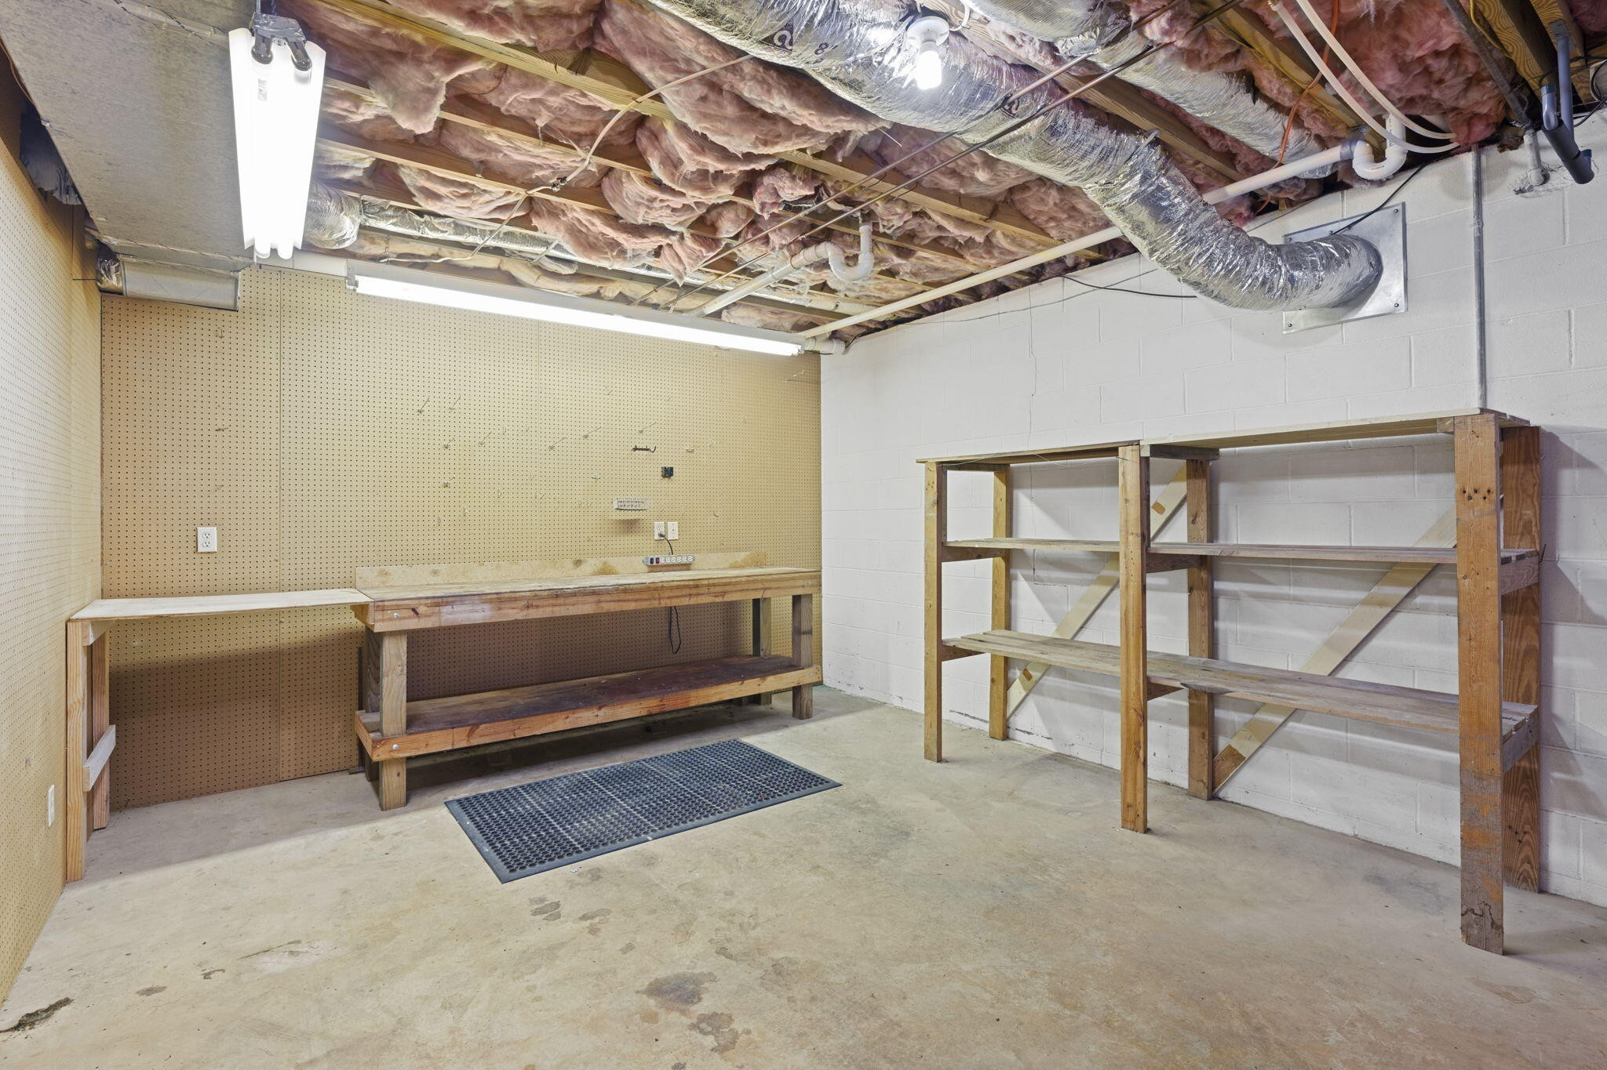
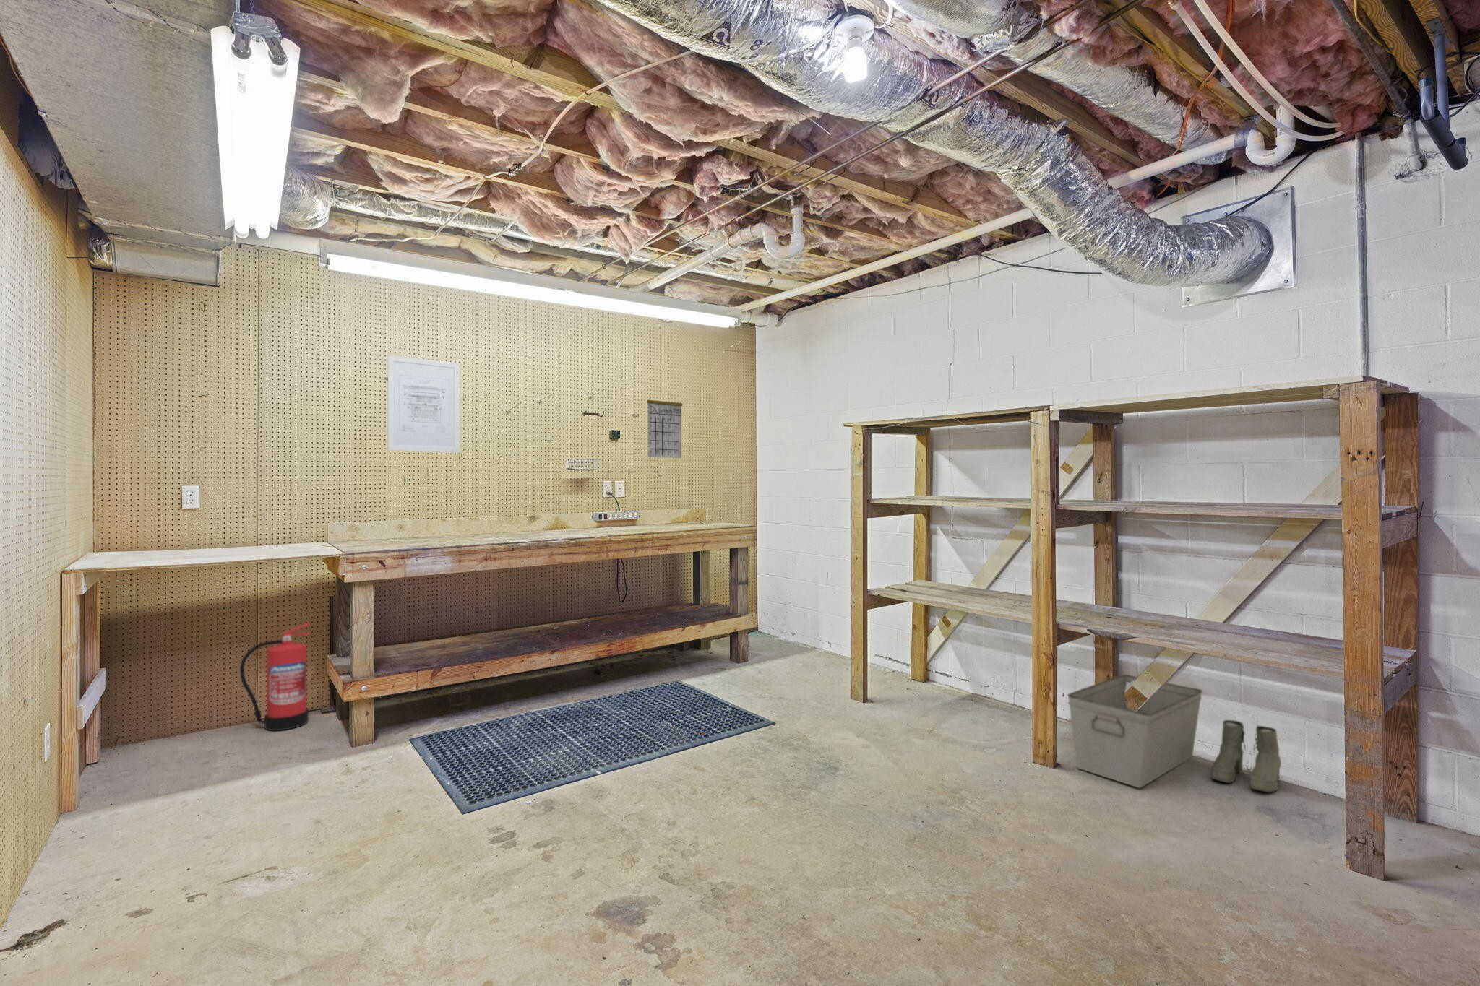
+ wall art (425, 405)
+ calendar (665, 423)
+ storage bin (1136, 726)
+ fire extinguisher (275, 676)
+ boots (1246, 749)
